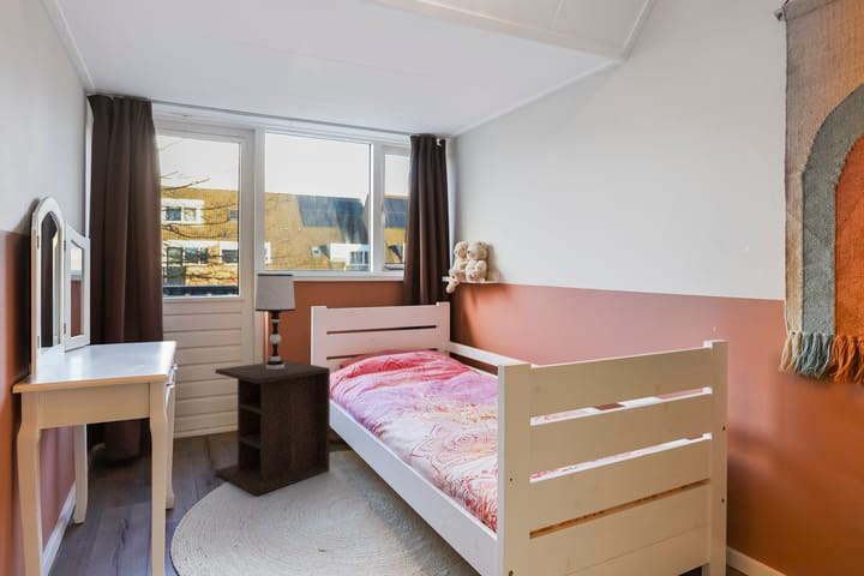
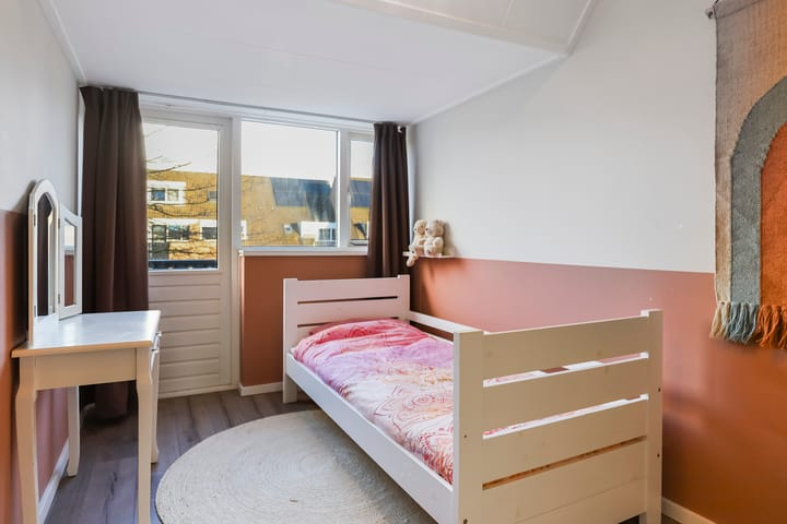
- table lamp (275, 320)
- nightstand (272, 420)
